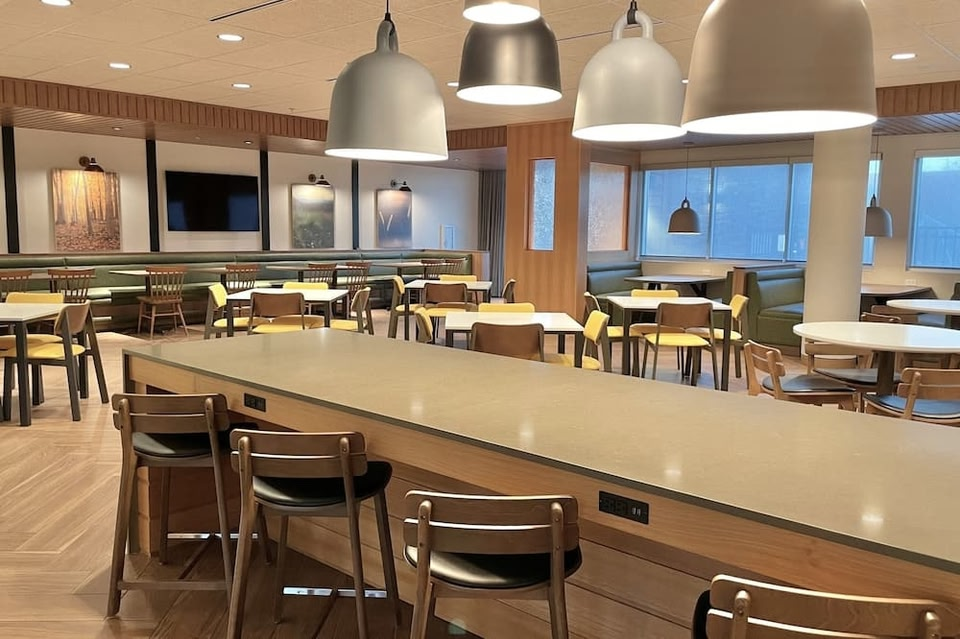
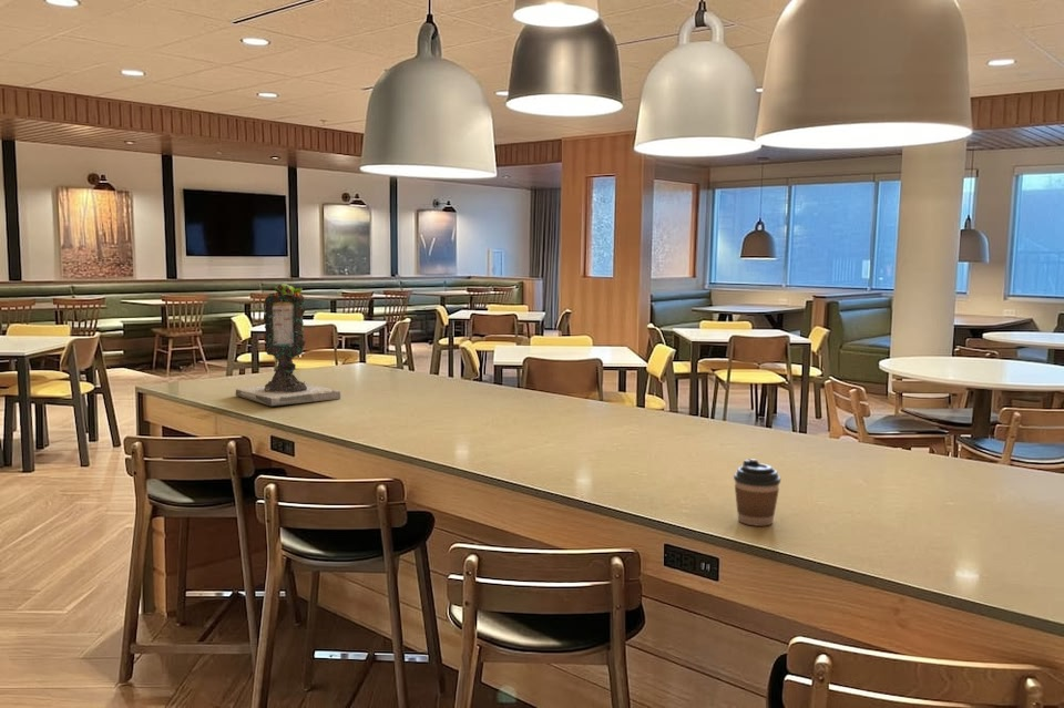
+ coffee cup (756, 491)
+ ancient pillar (286, 335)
